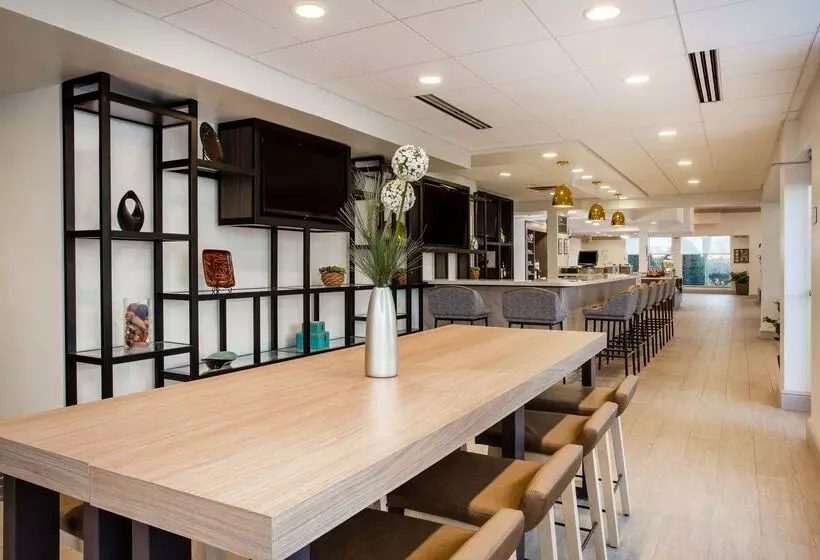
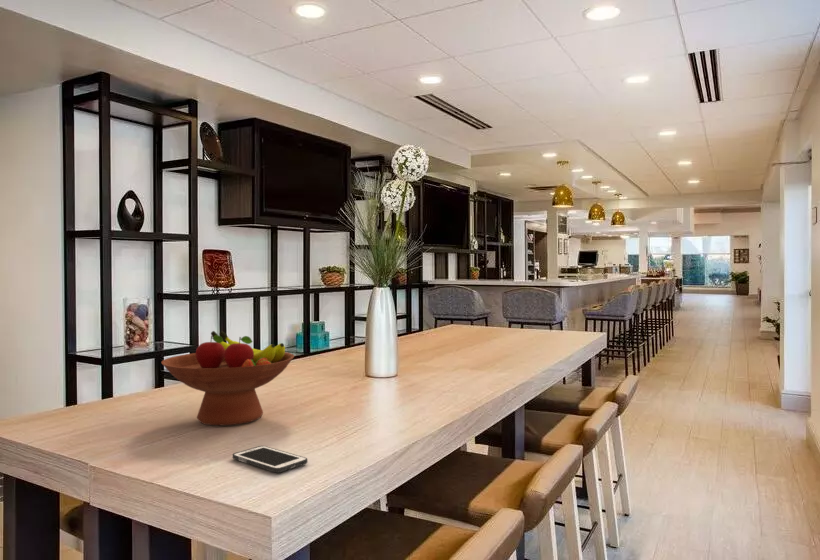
+ cell phone (269, 458)
+ fruit bowl (230, 376)
